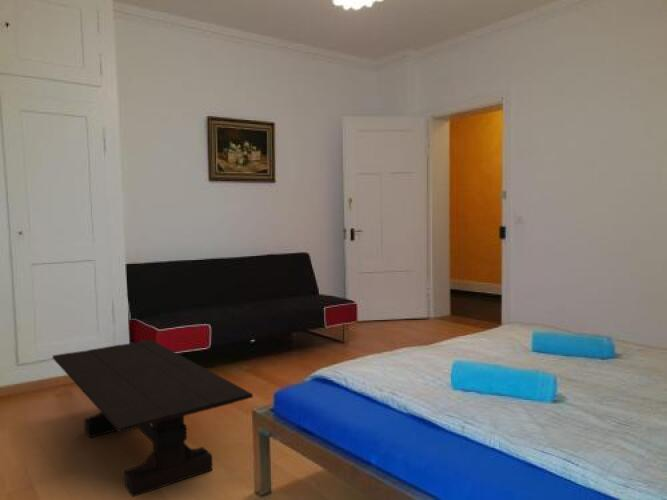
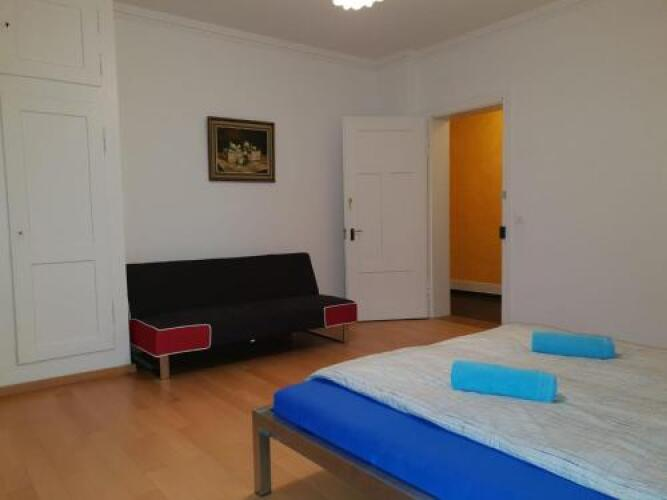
- coffee table (140, 410)
